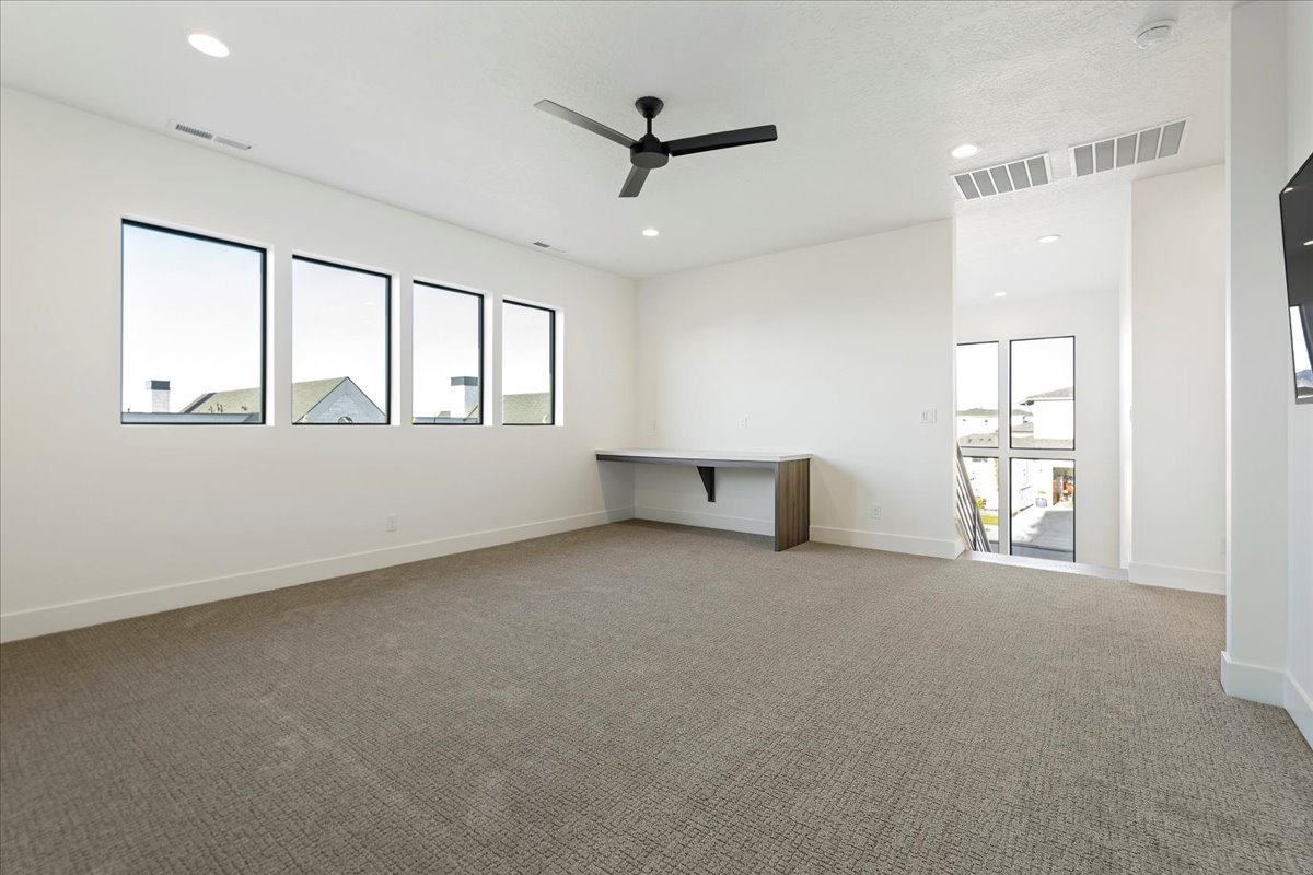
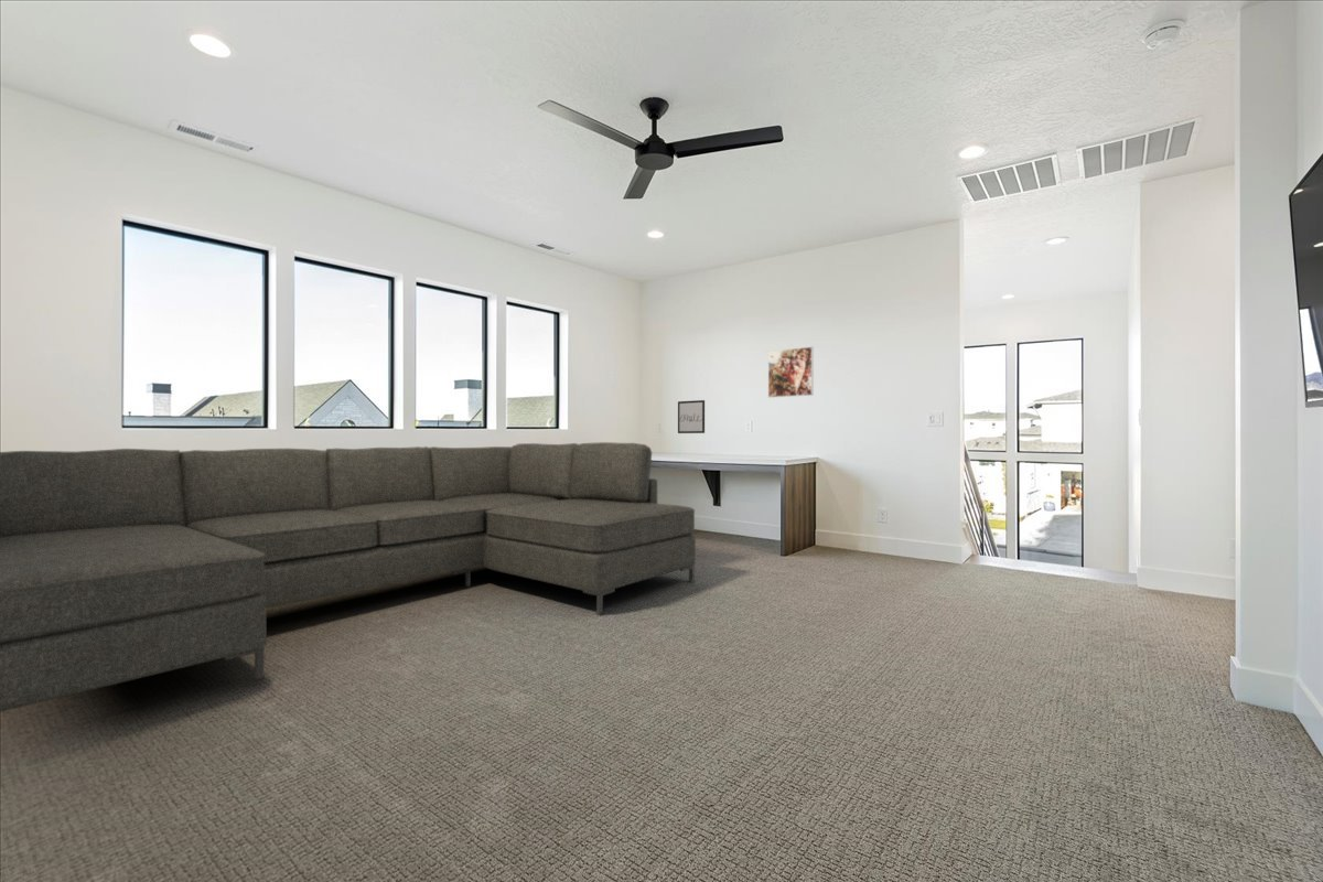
+ wall art (690, 417)
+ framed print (789, 373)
+ sofa (387, 528)
